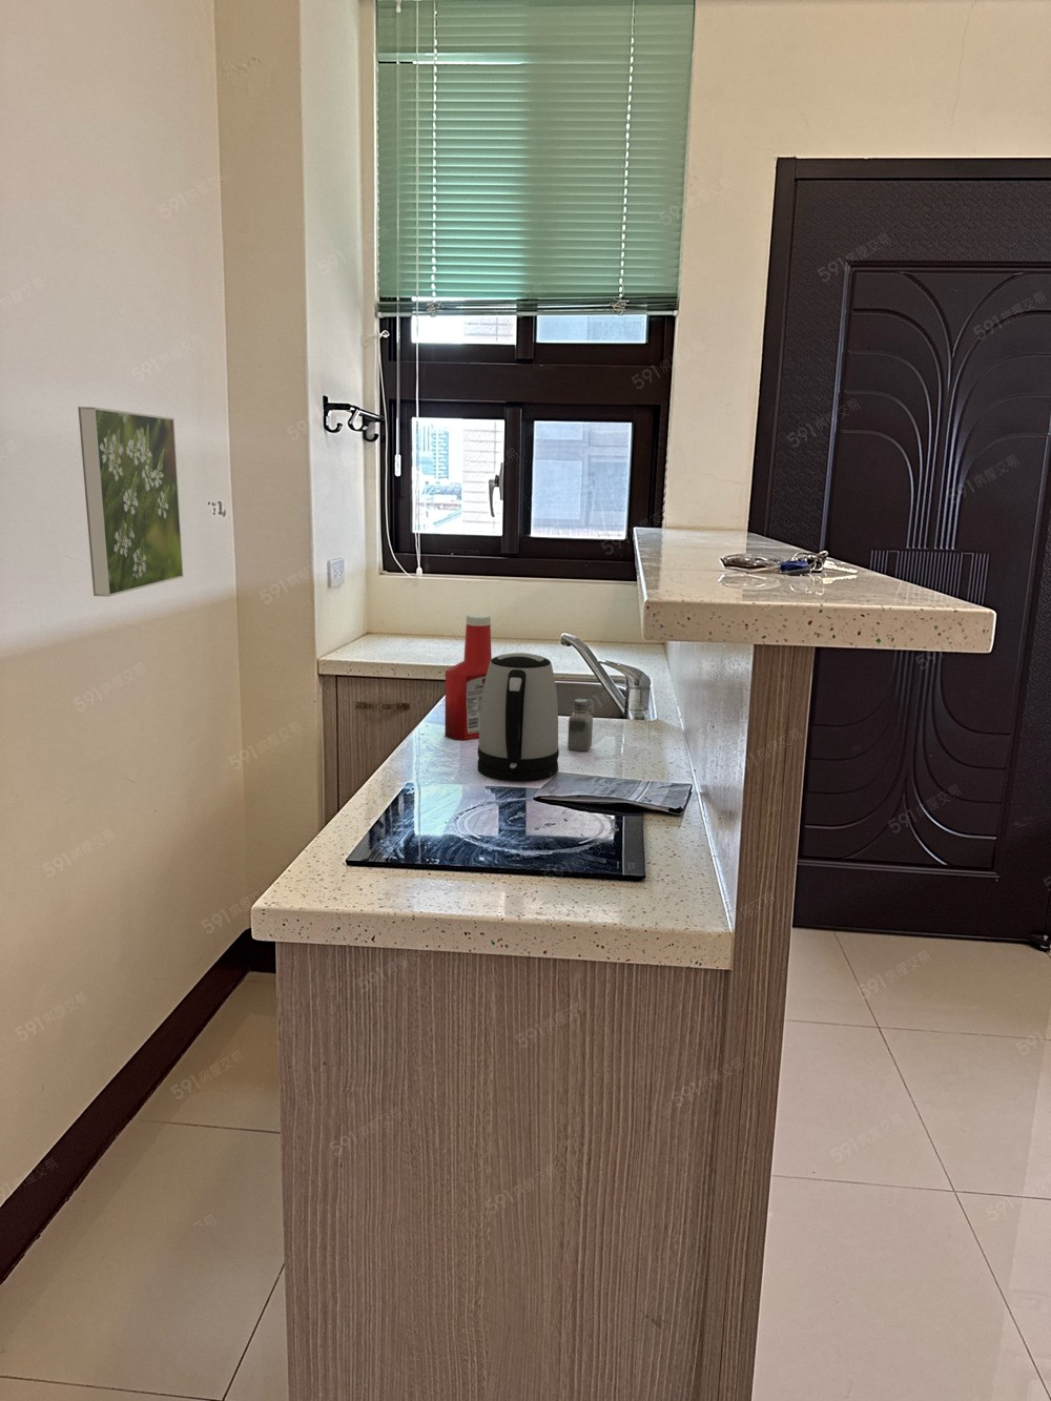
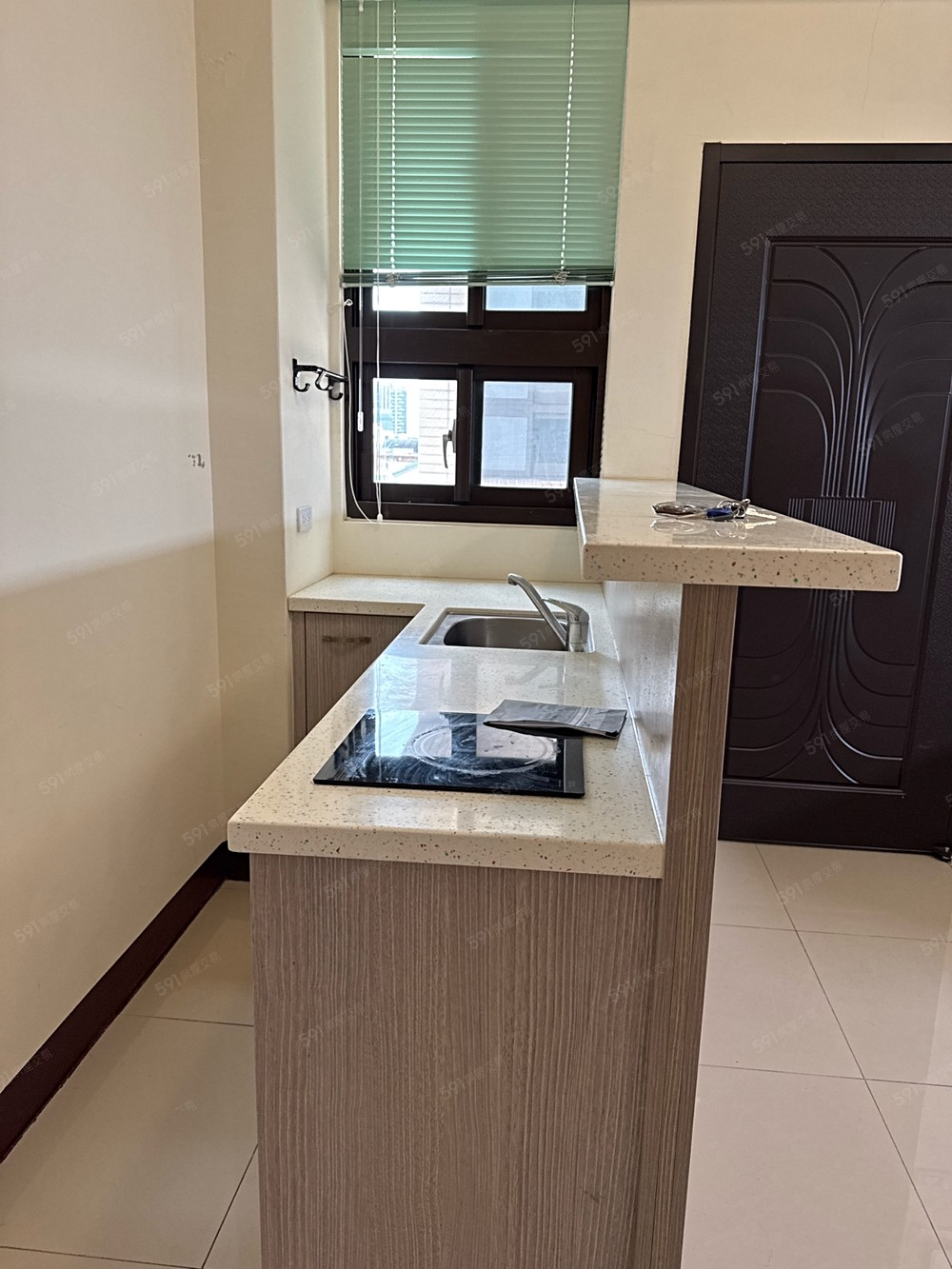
- saltshaker (581, 724)
- soap bottle (477, 675)
- kettle (517, 715)
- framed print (136, 500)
